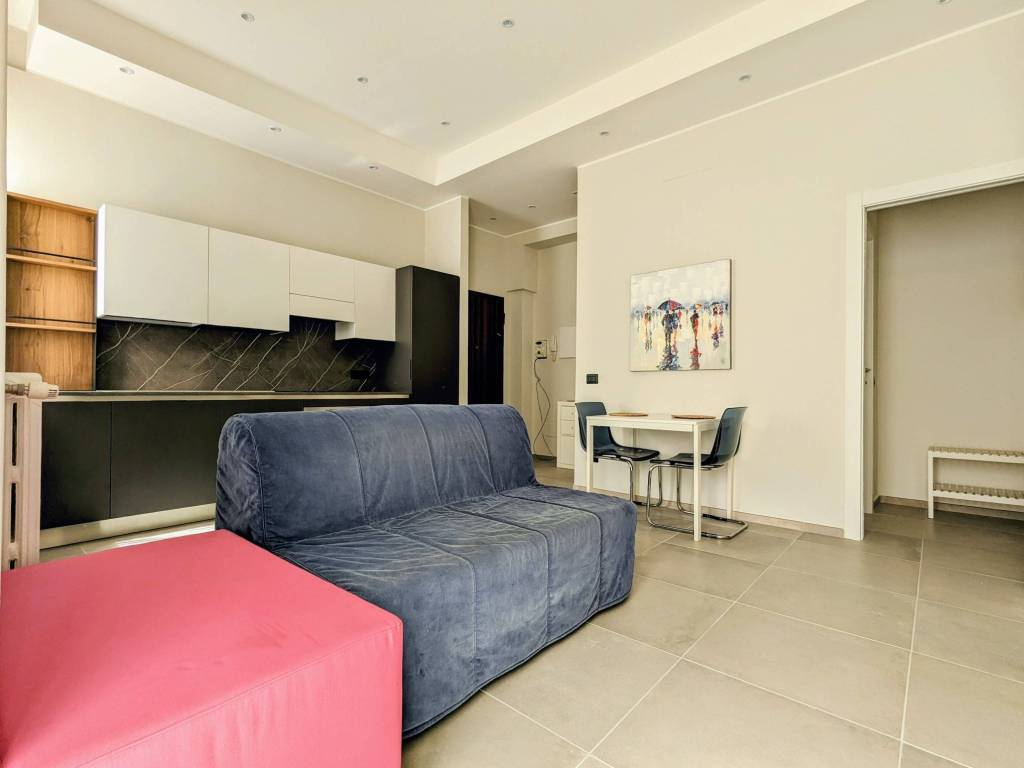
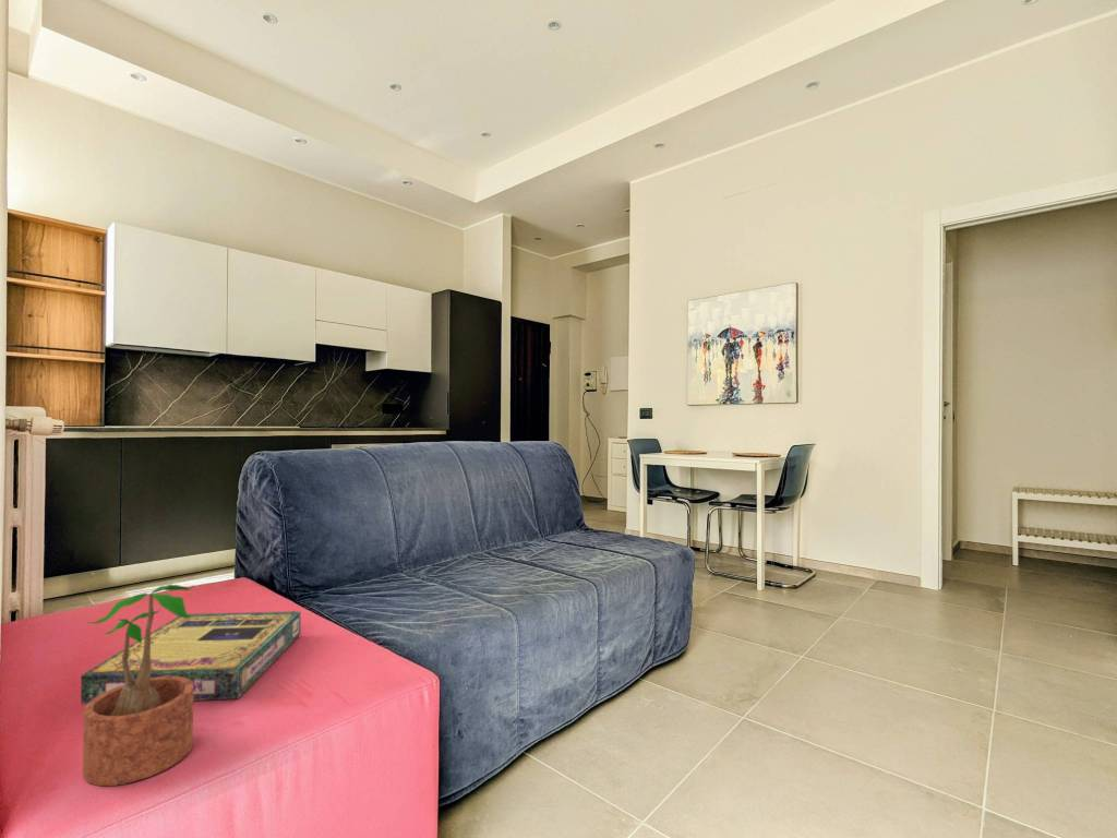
+ video game box (206, 650)
+ potted plant (147, 674)
